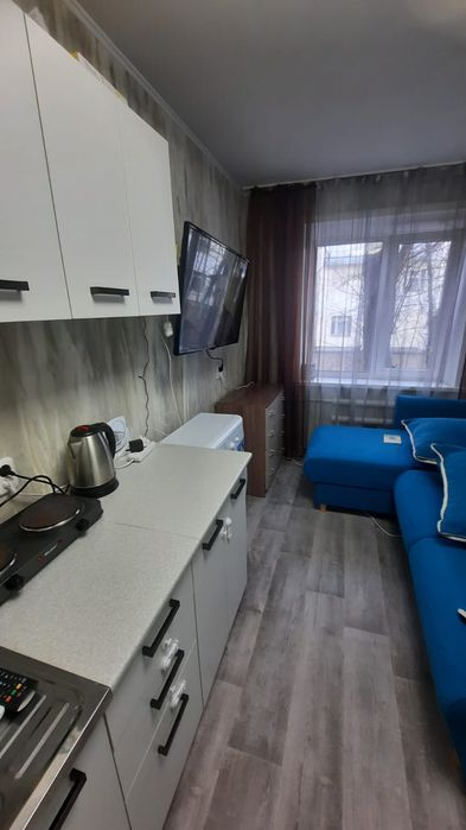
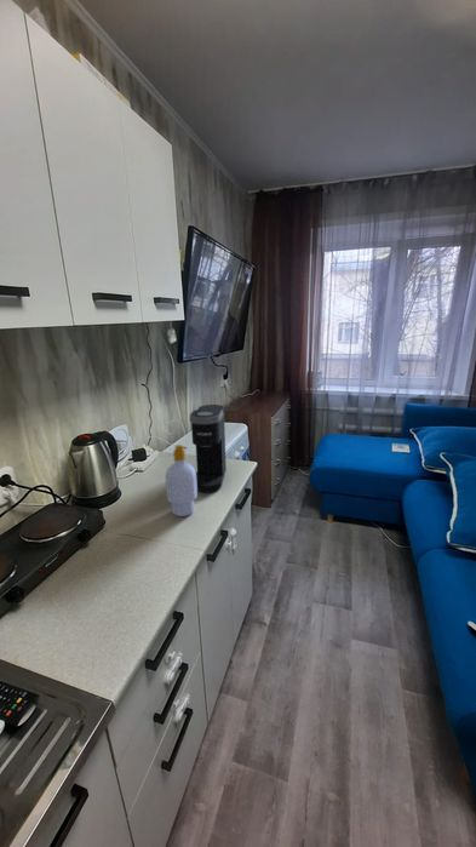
+ coffee maker (210, 445)
+ soap bottle (180, 479)
